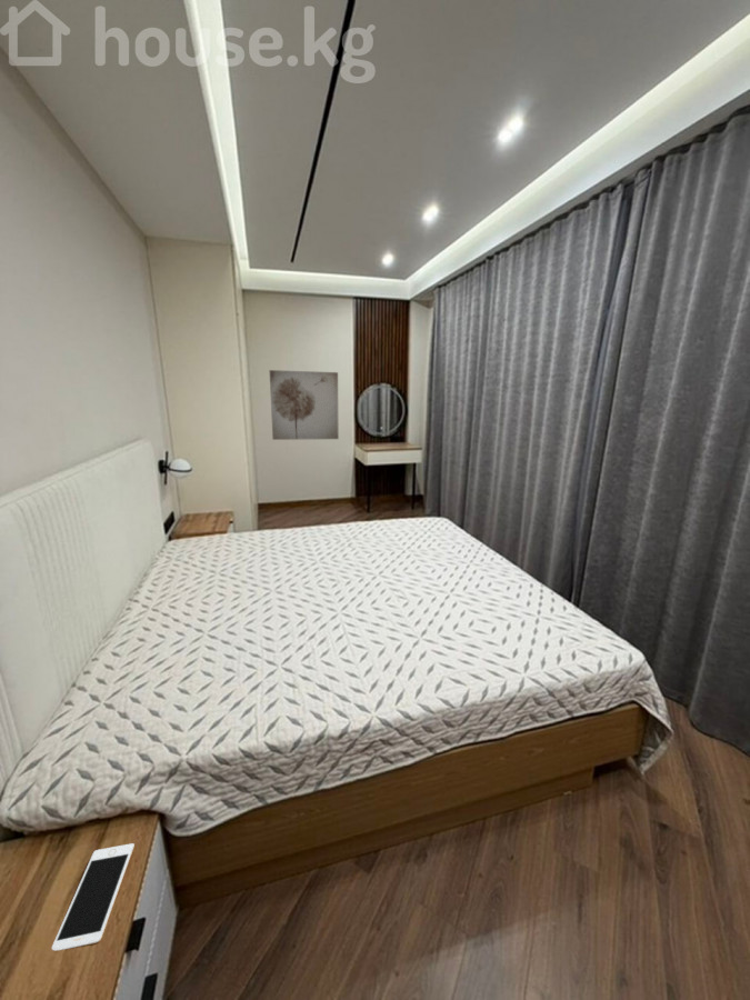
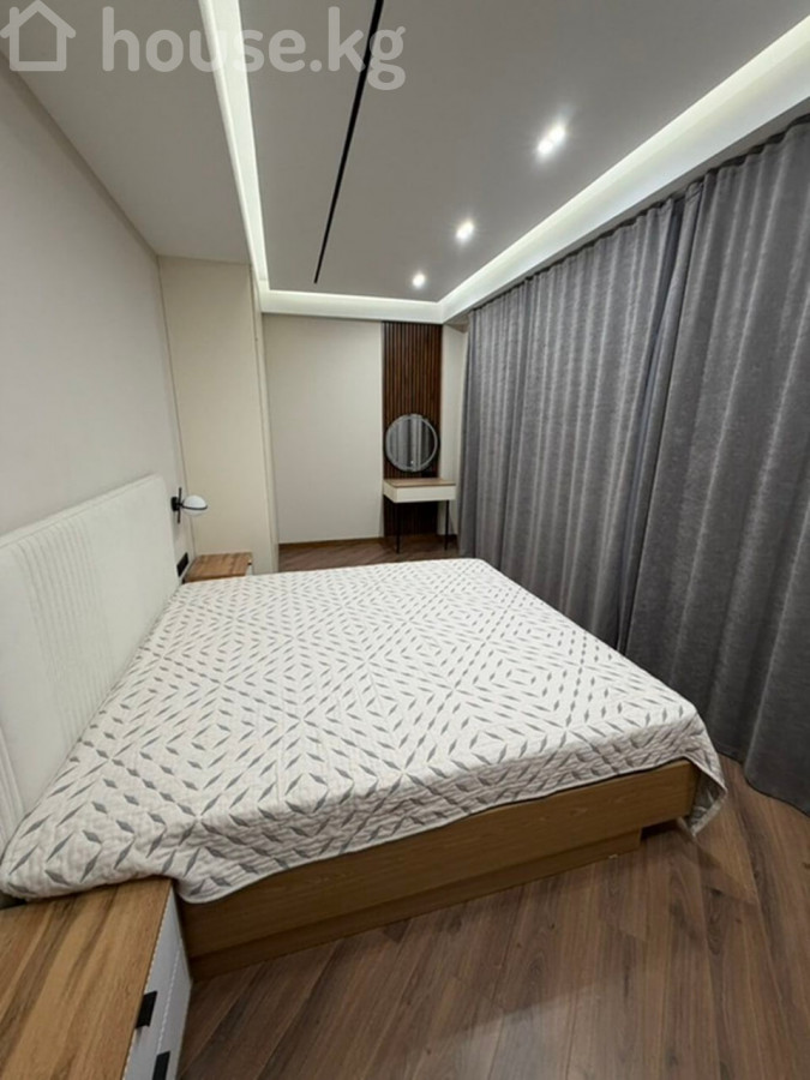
- wall art (304, 406)
- cell phone (97, 892)
